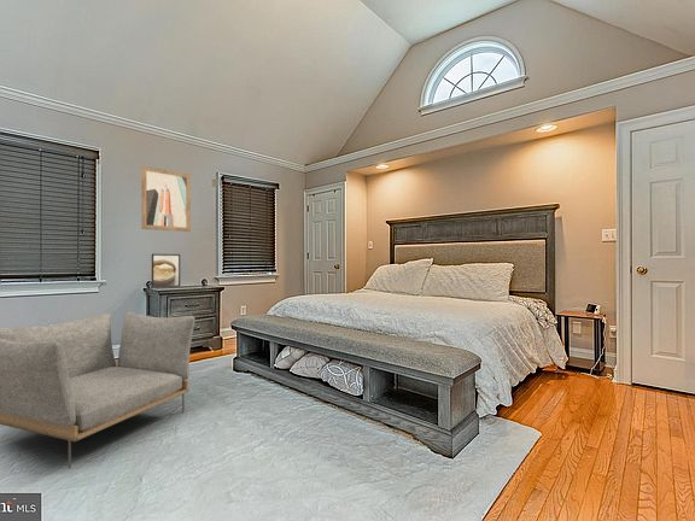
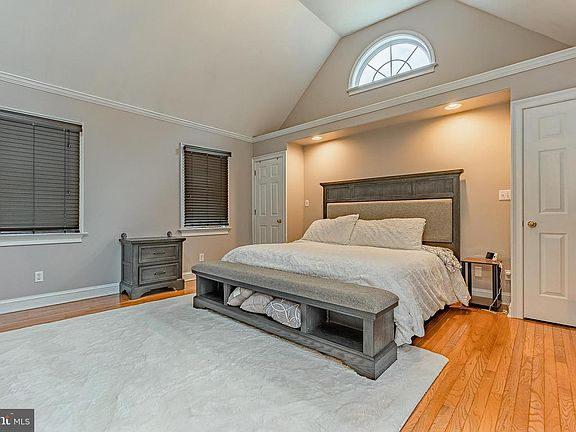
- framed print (165, 270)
- wall art (167, 200)
- armchair (93, 374)
